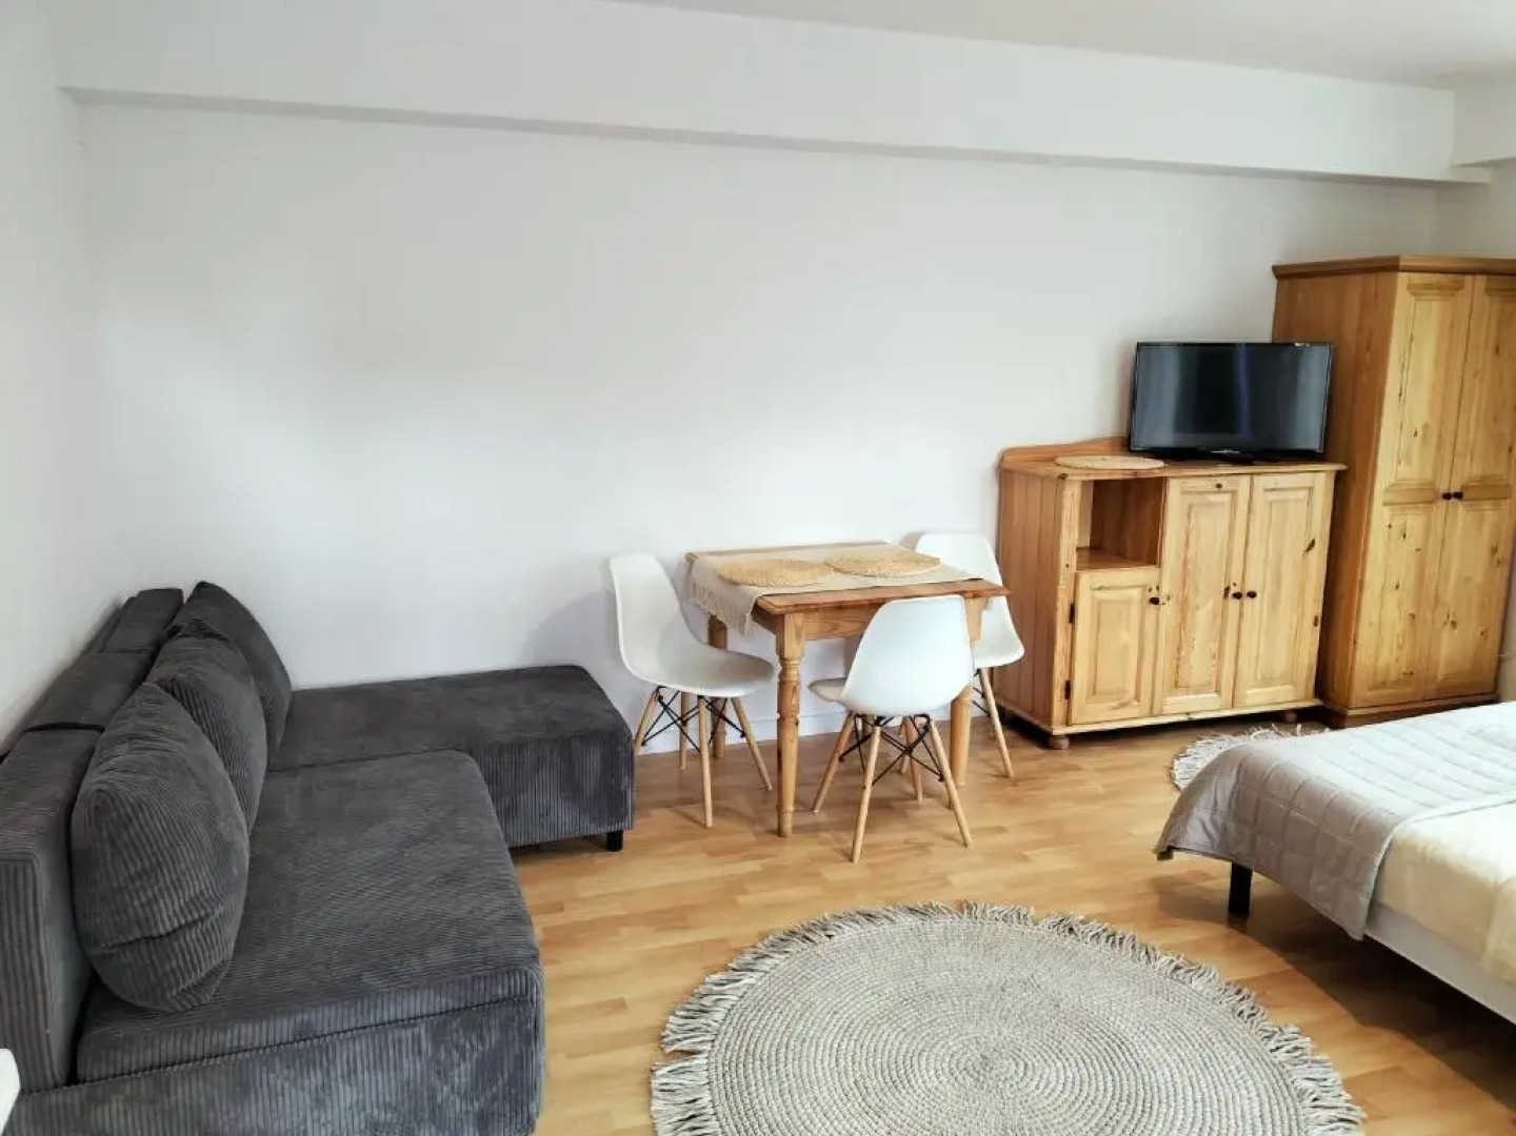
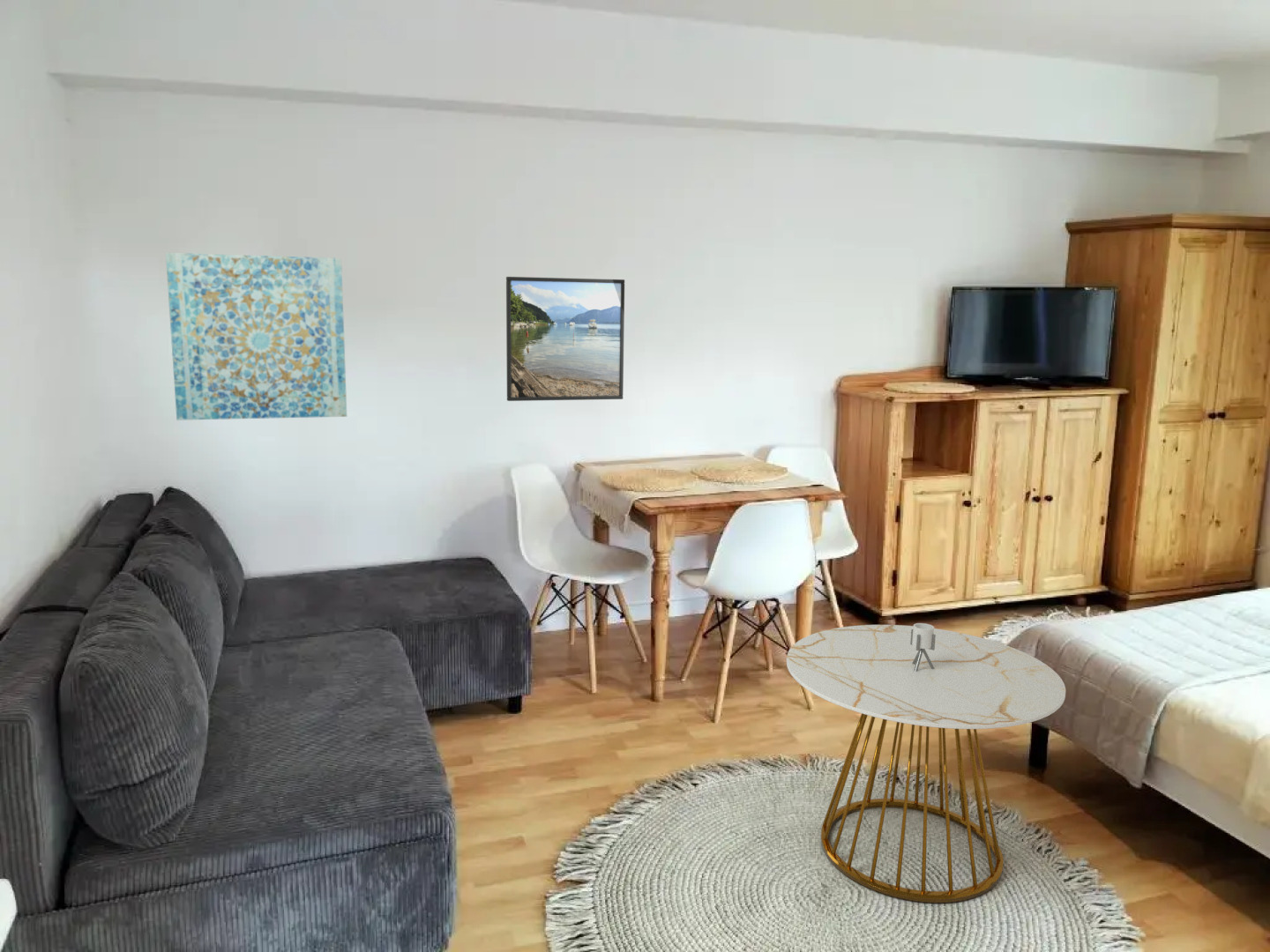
+ wall art (260, 338)
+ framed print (566, 339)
+ side table (913, 740)
